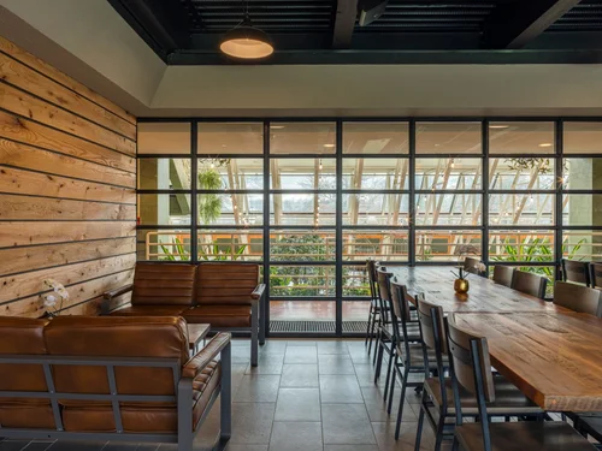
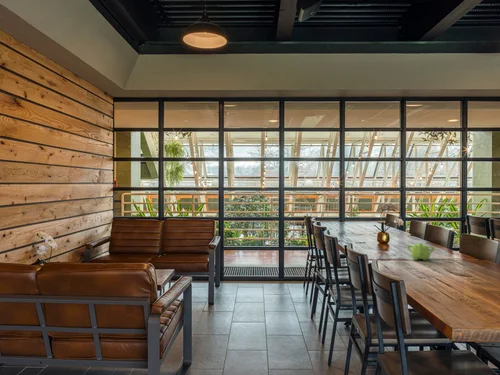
+ teapot (420, 251)
